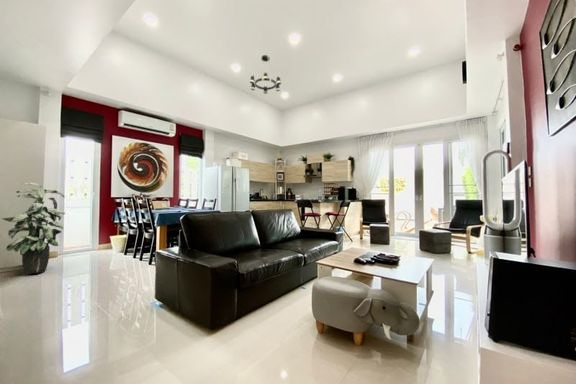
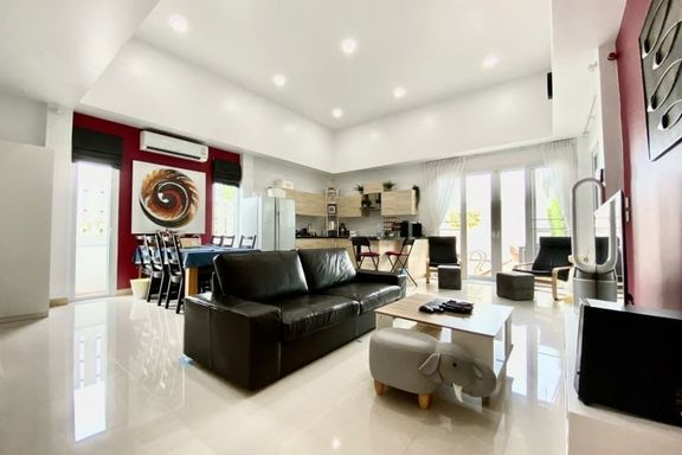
- indoor plant (35, 227)
- chandelier (265, 73)
